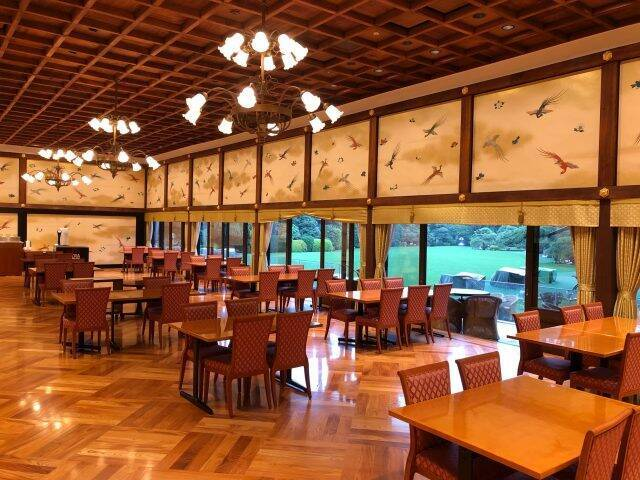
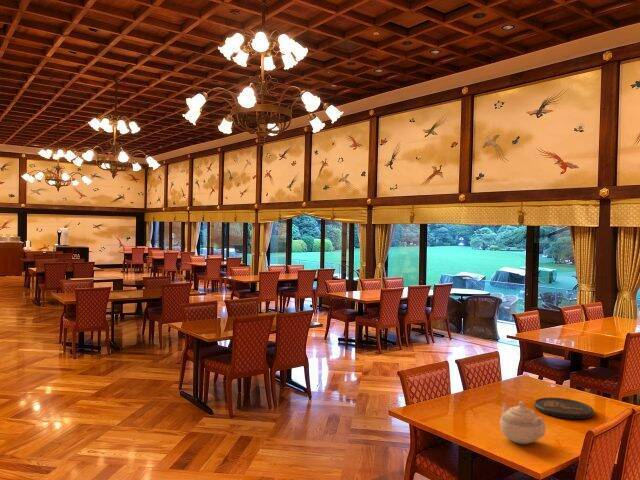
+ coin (563, 407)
+ teapot (521, 421)
